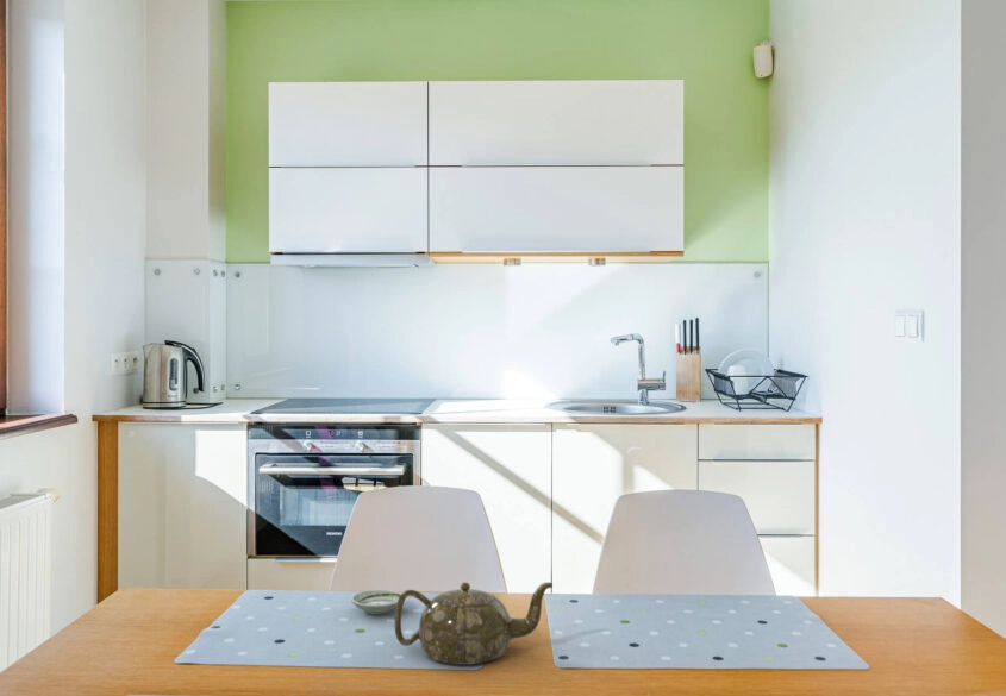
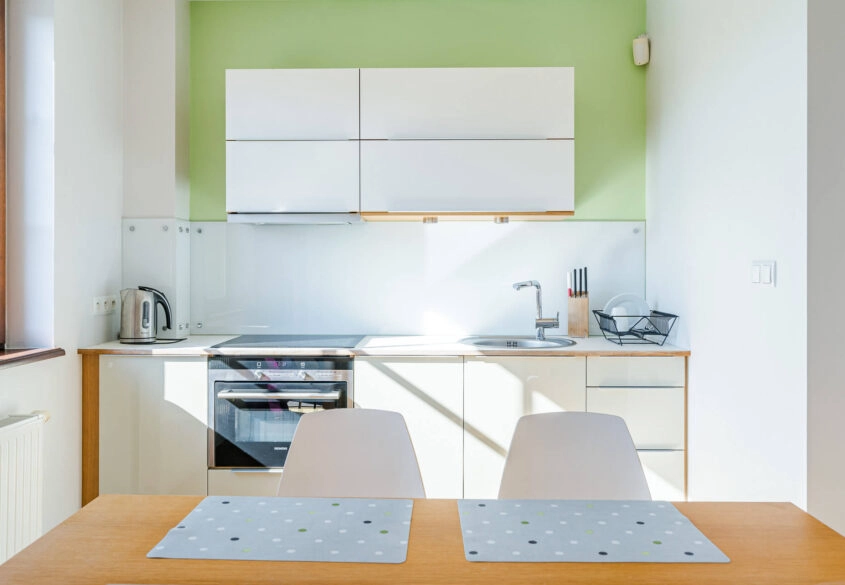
- saucer (377, 603)
- teapot (473, 615)
